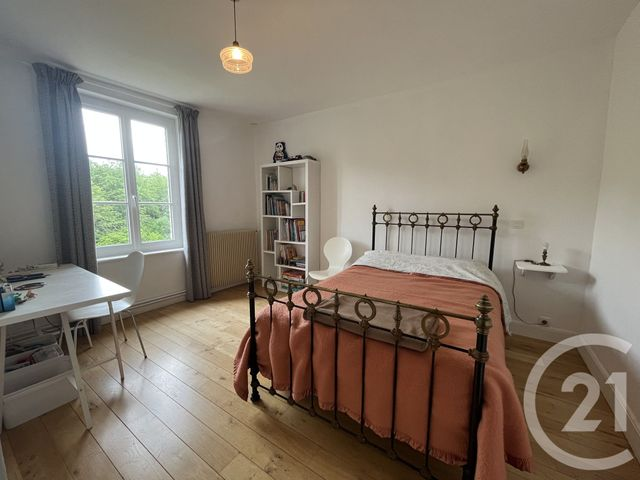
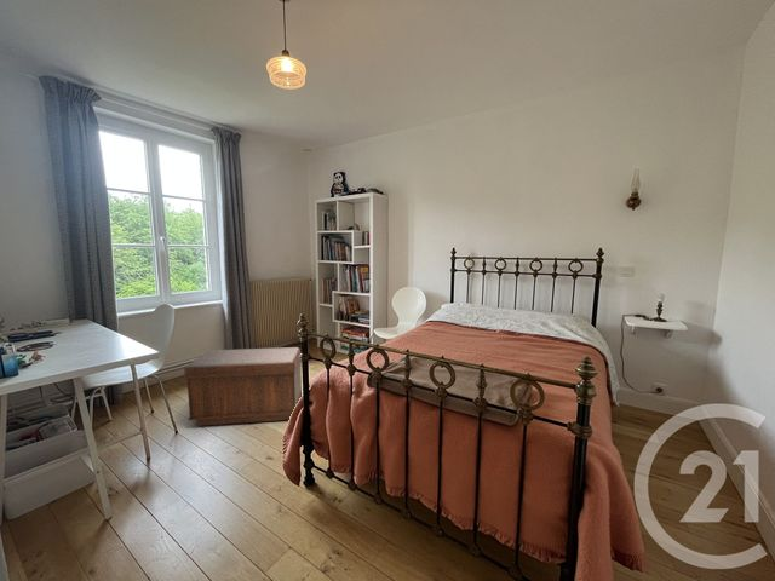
+ bench (249, 382)
